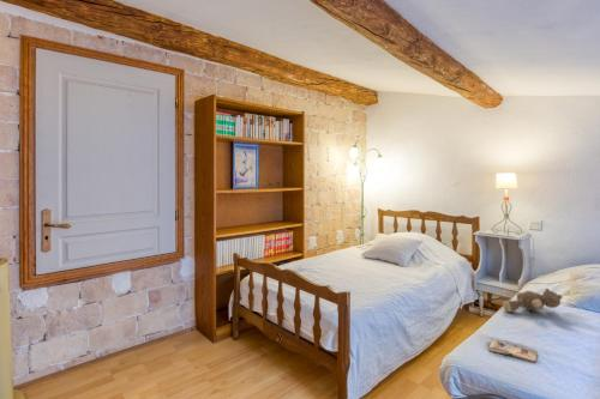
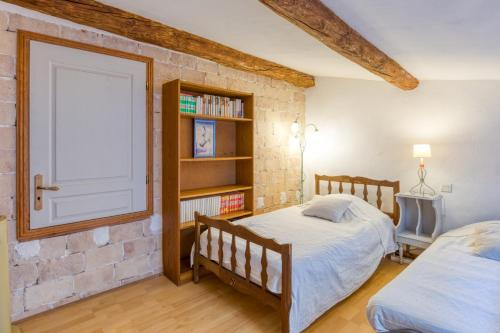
- paperback book (509, 350)
- stuffed bear (533, 298)
